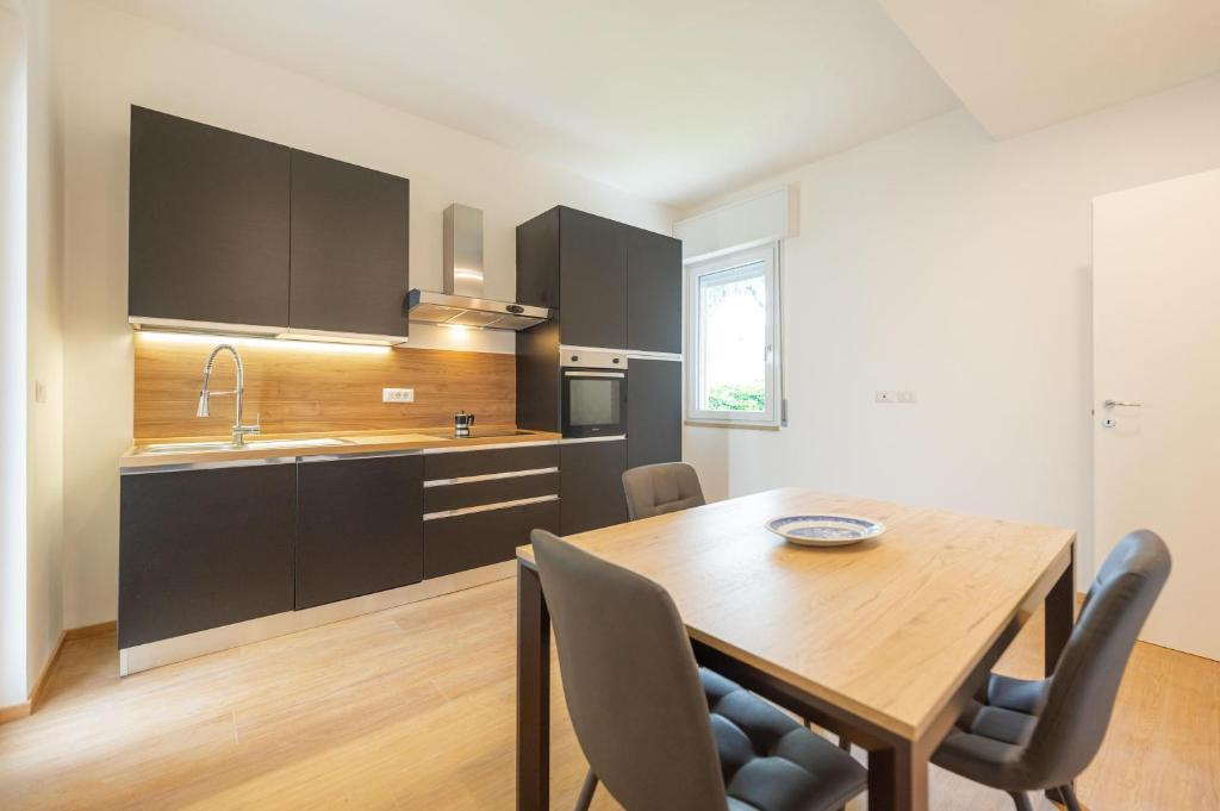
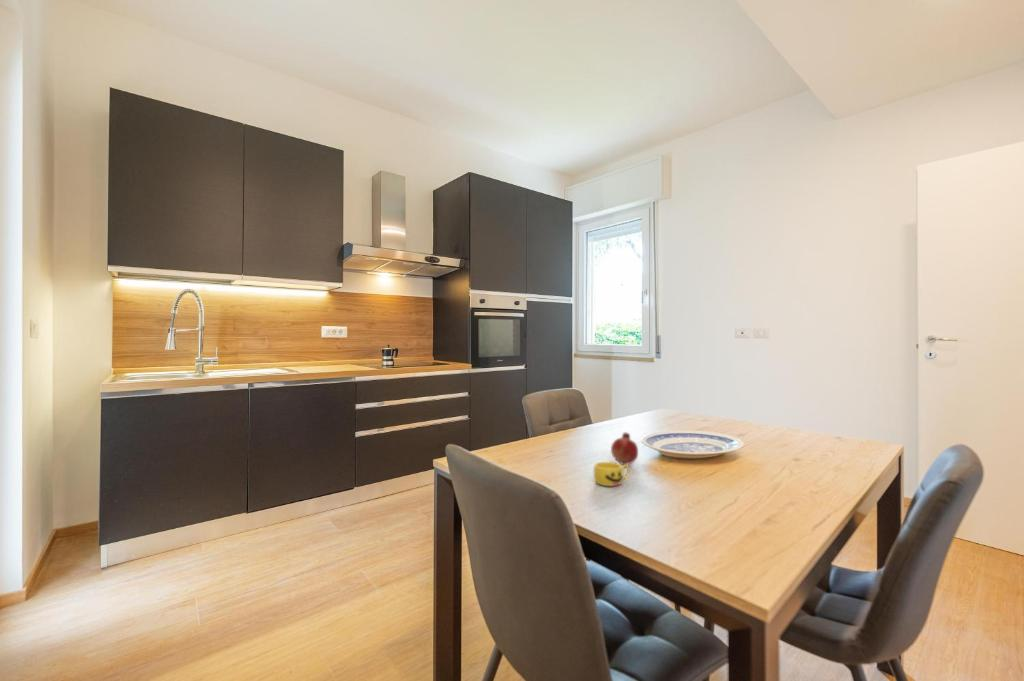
+ fruit (624, 448)
+ cup (612, 473)
